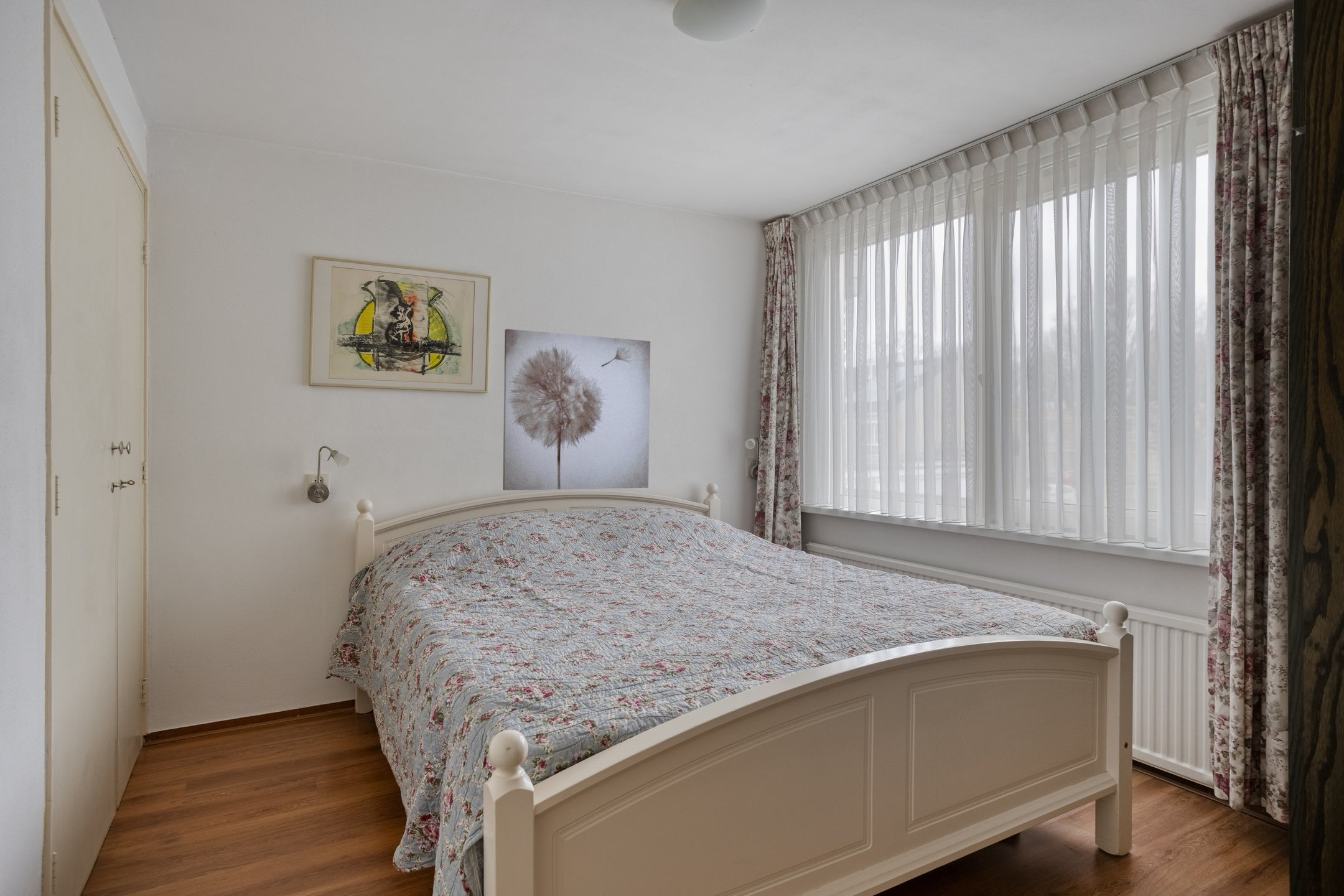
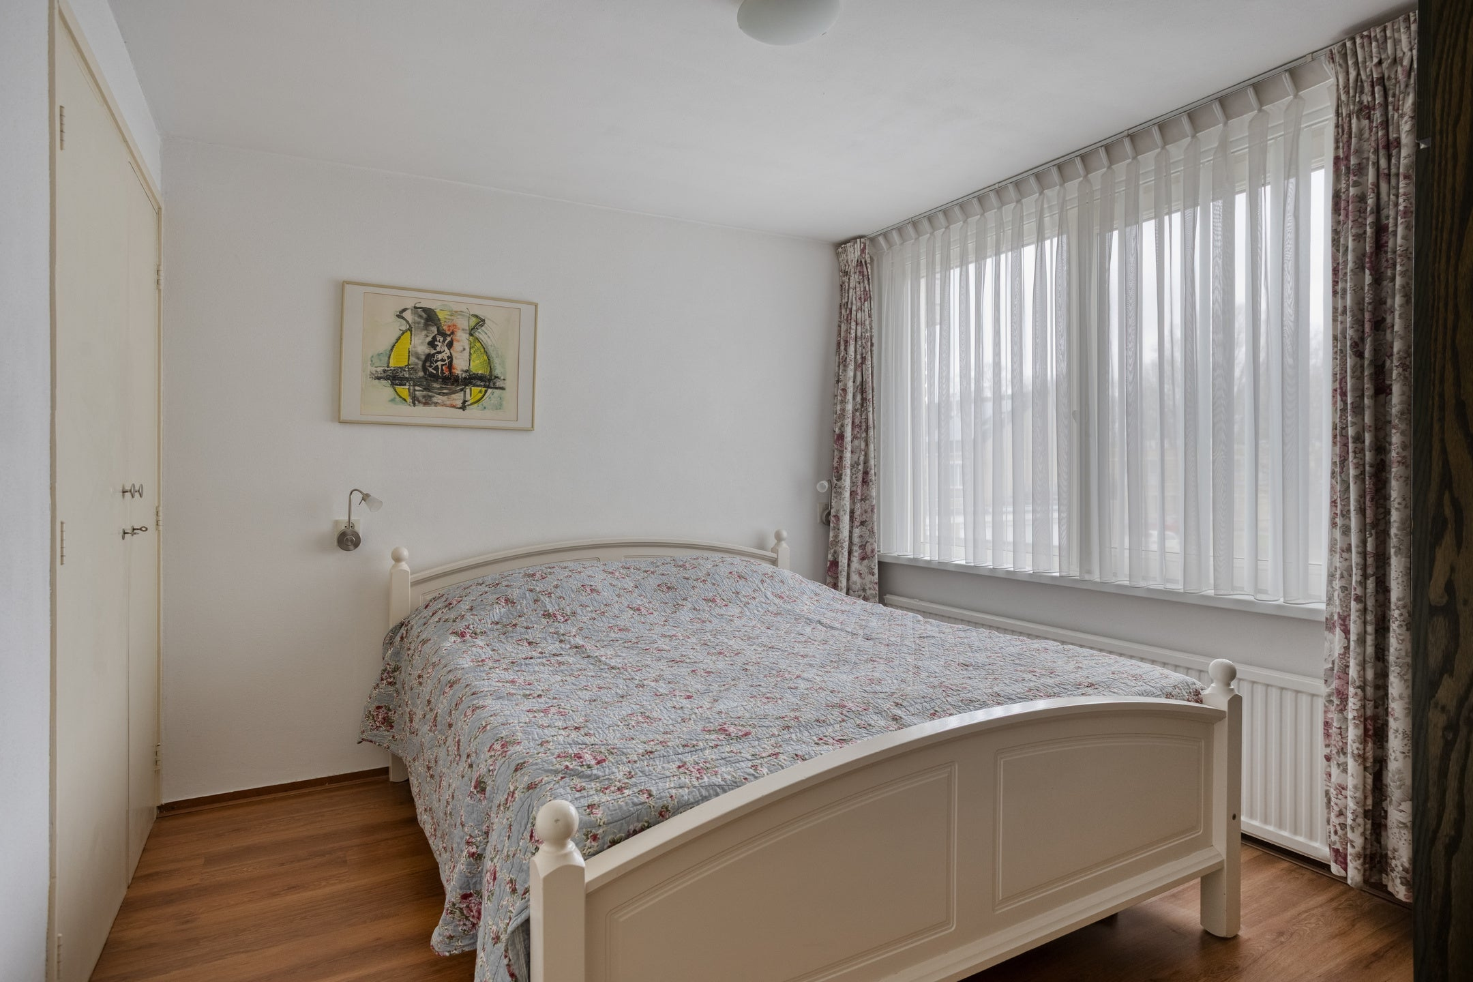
- wall art (580, 412)
